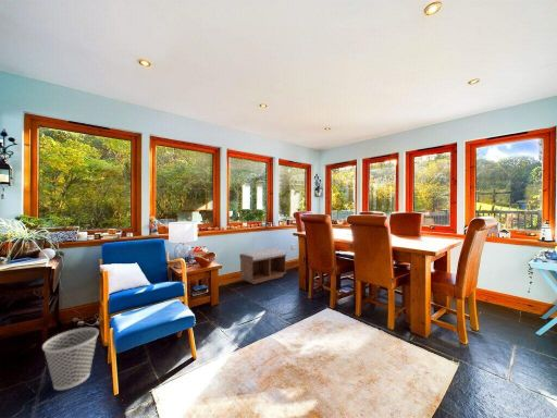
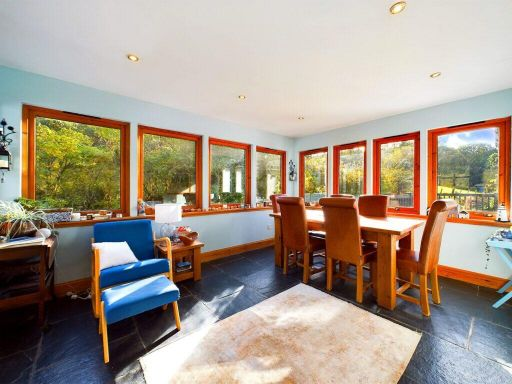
- wastebasket (72, 358)
- bench (263, 265)
